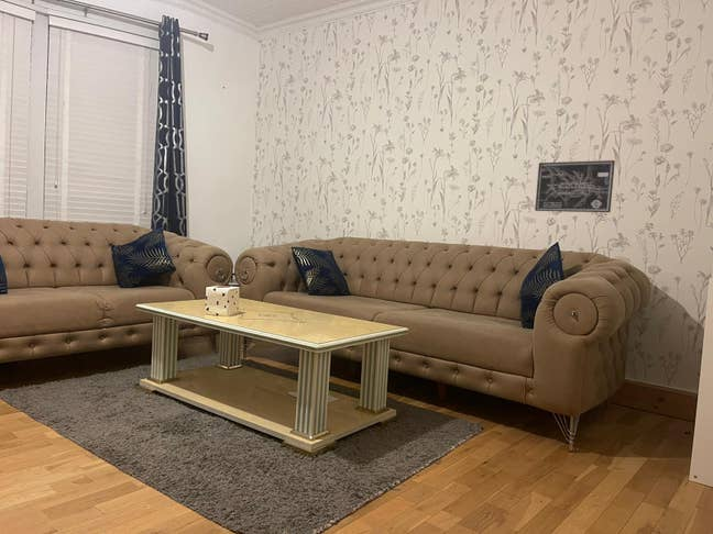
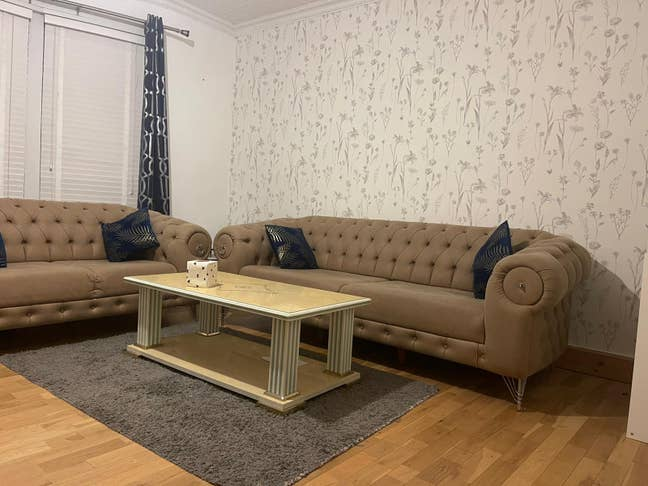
- wall art (573, 186)
